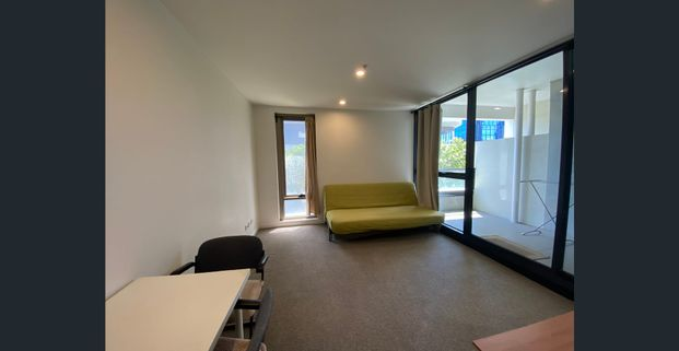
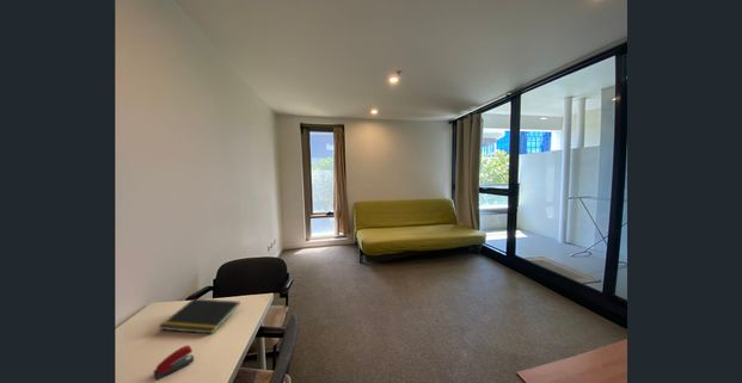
+ stapler (174, 359)
+ notepad (202, 314)
